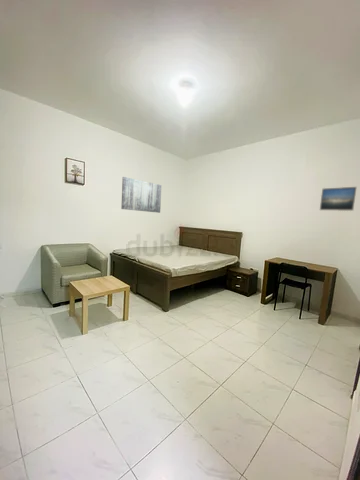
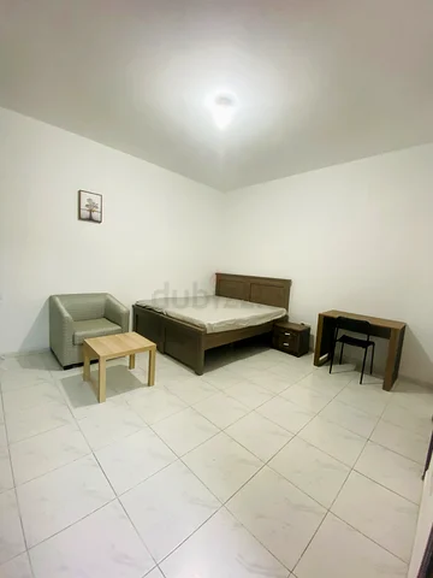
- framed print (337, 199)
- wall art (142, 196)
